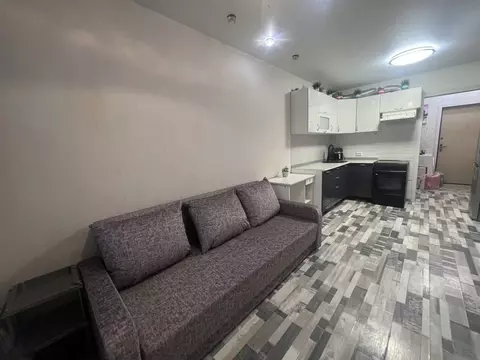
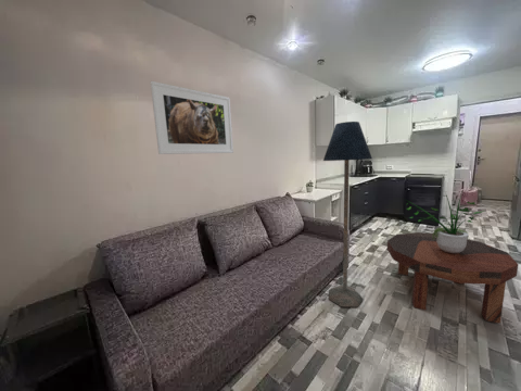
+ floor lamp (345, 215)
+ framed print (198, 123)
+ potted plant (440, 218)
+ coffee table (442, 270)
